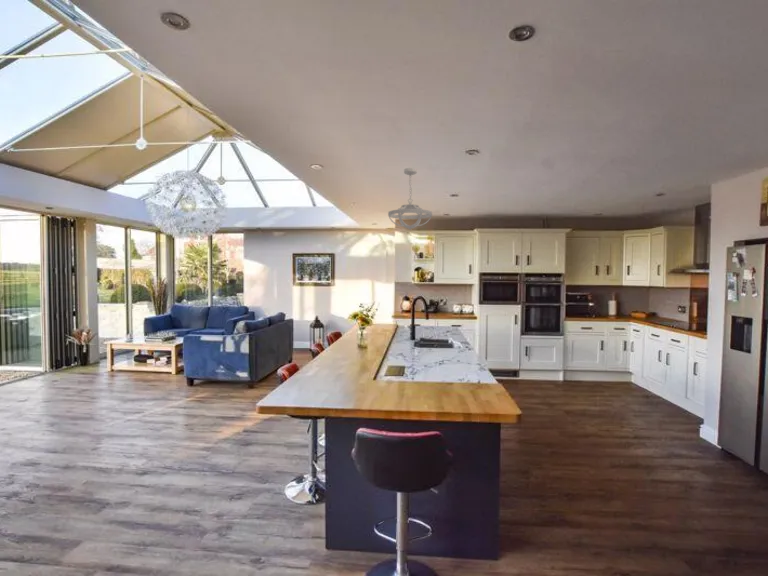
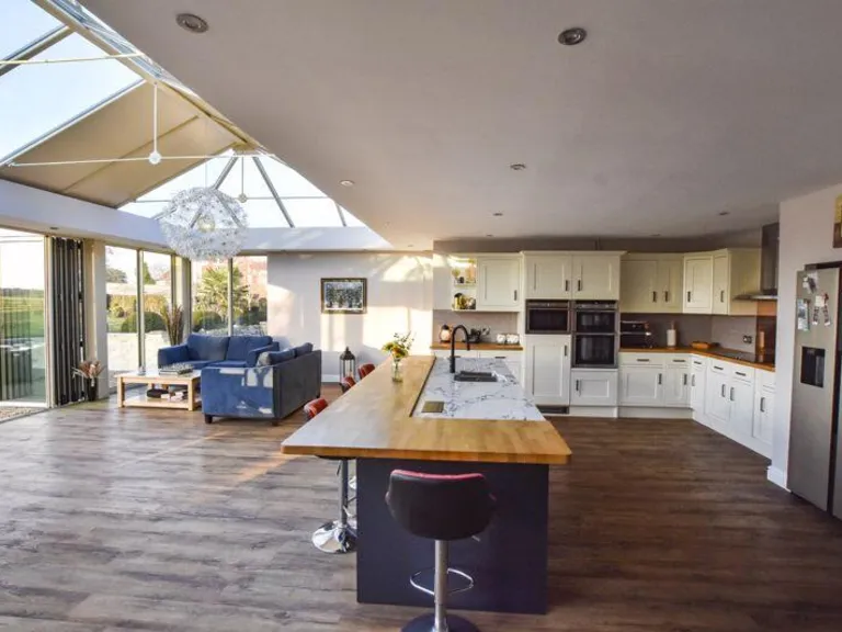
- ceiling light fixture (410, 200)
